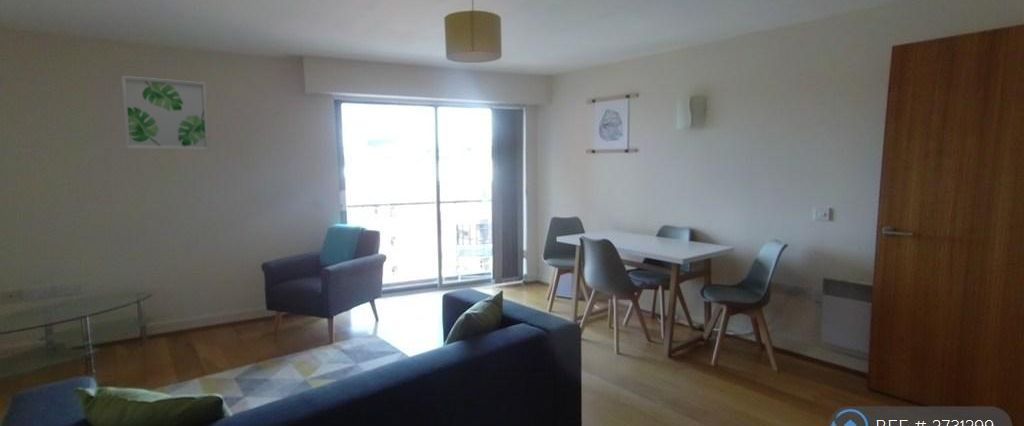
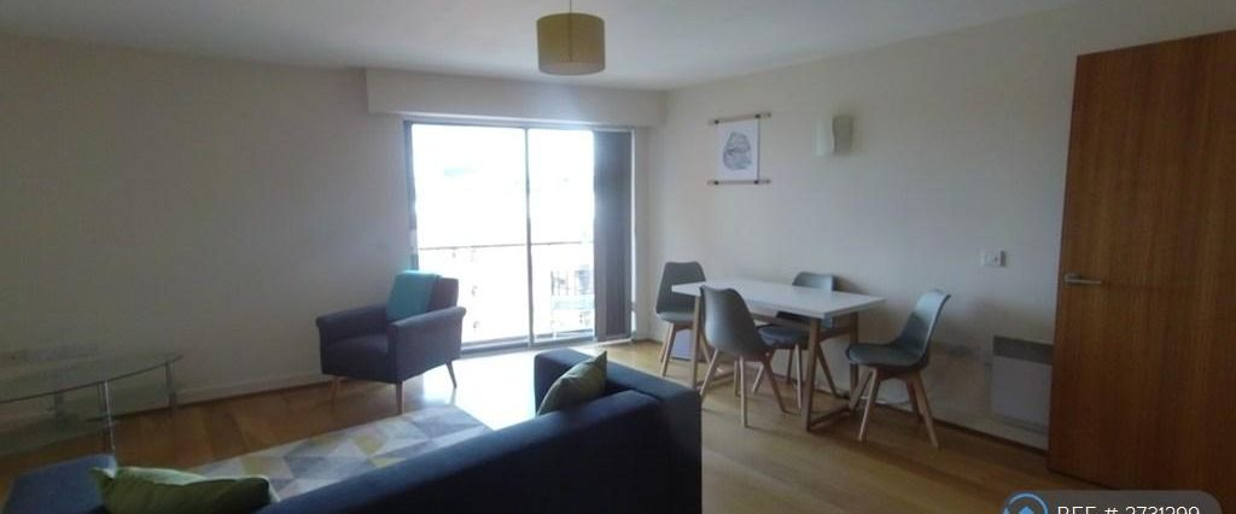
- wall art (167, 114)
